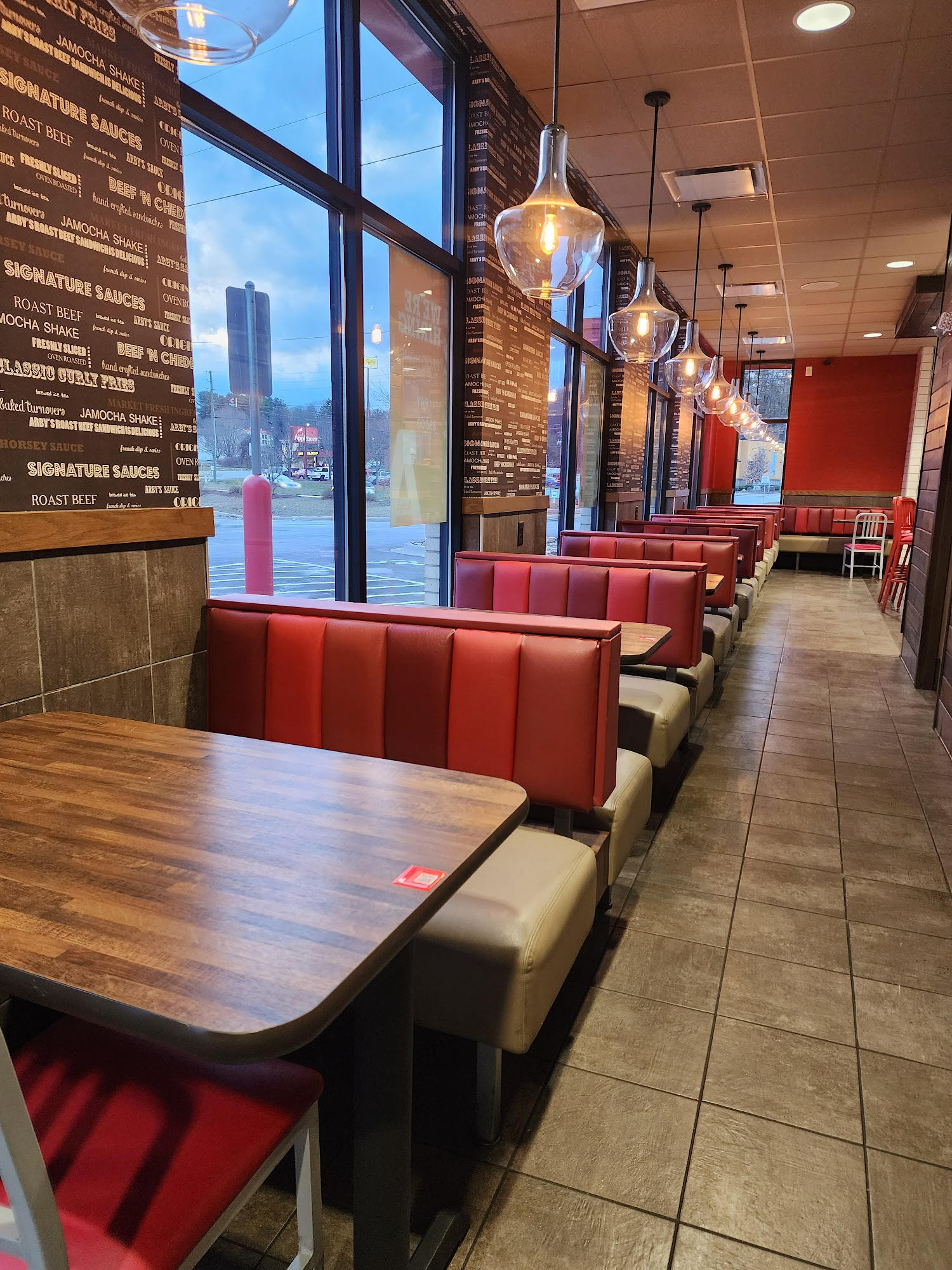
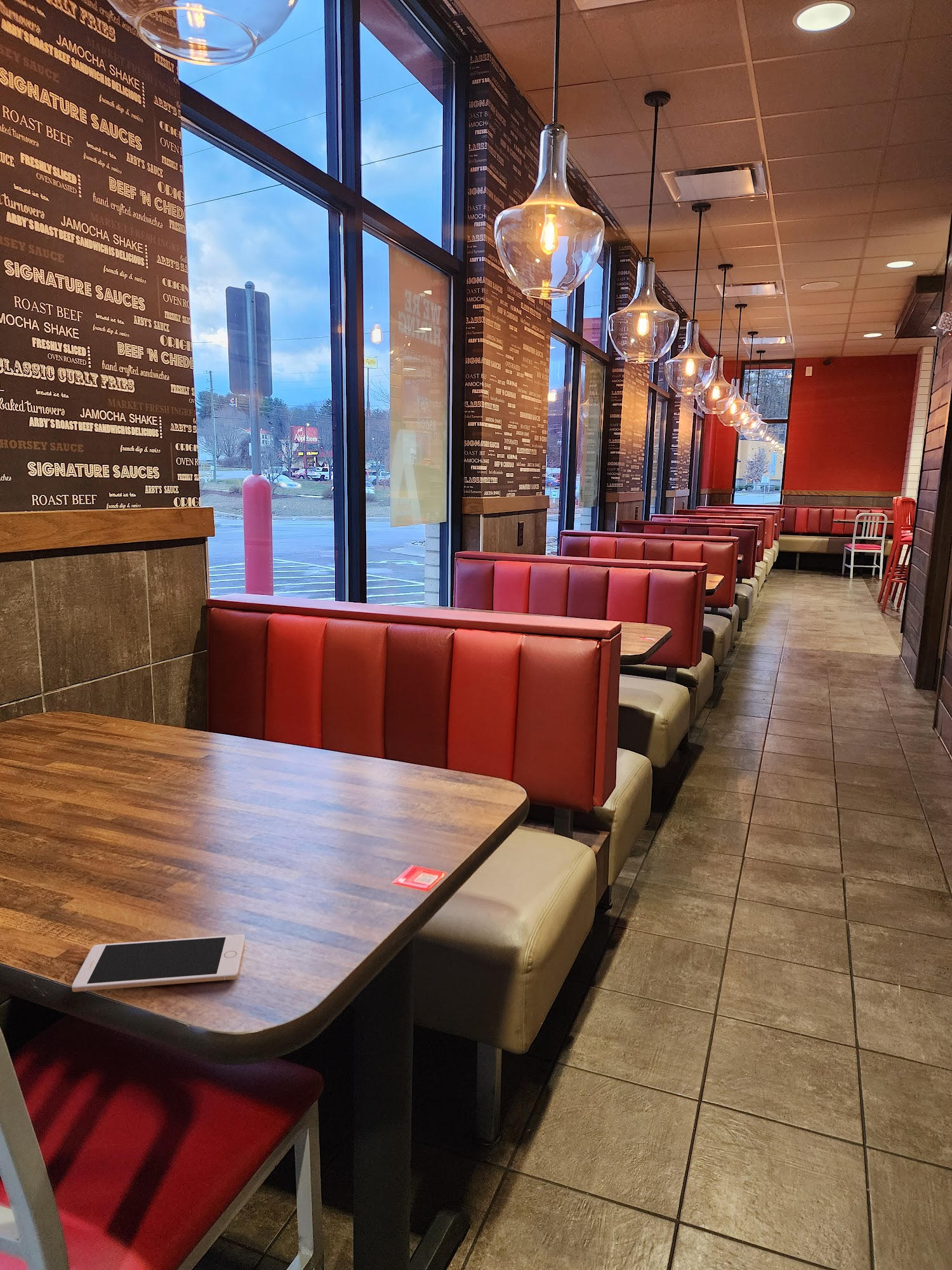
+ cell phone (163, 961)
